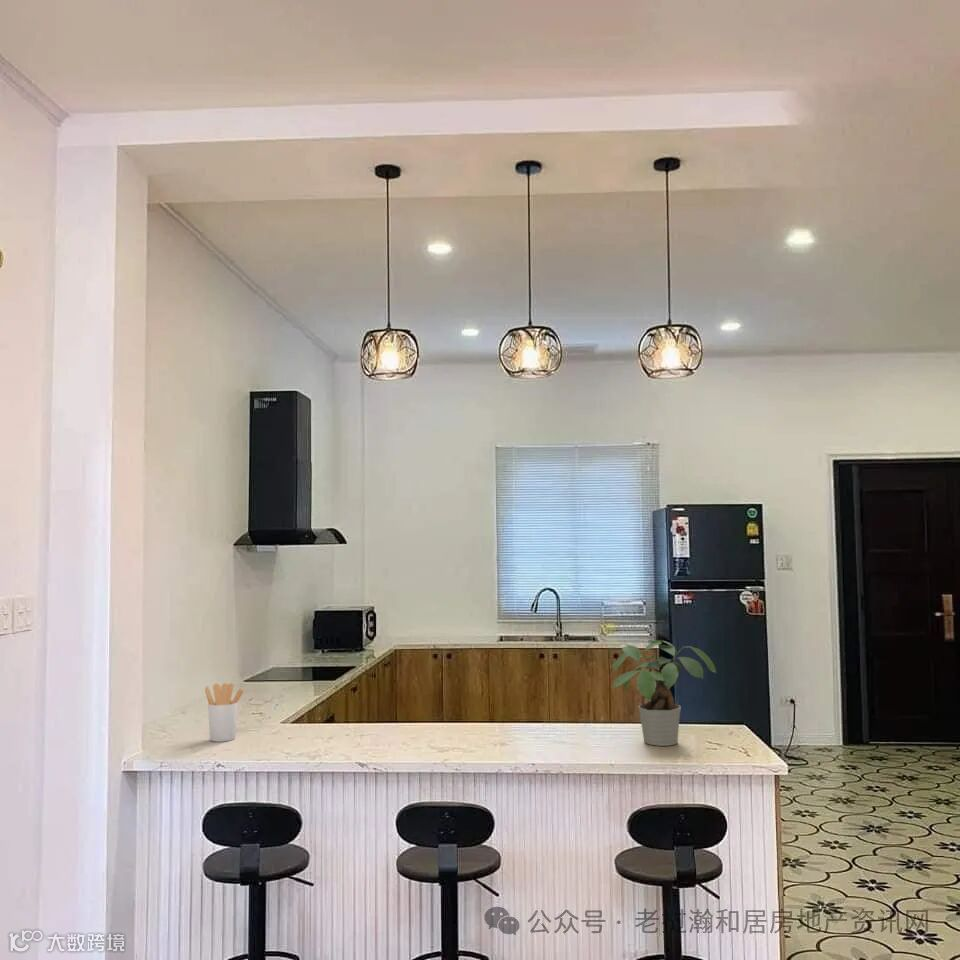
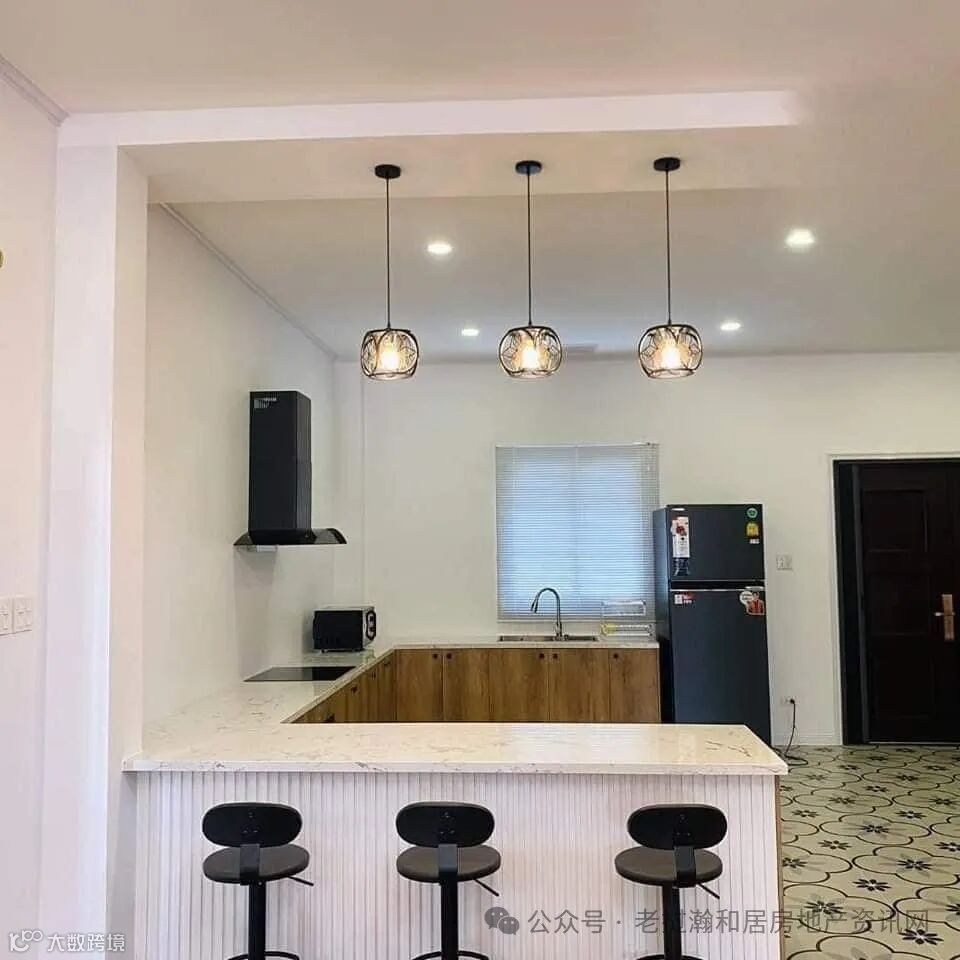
- potted plant (654, 692)
- utensil holder (222, 710)
